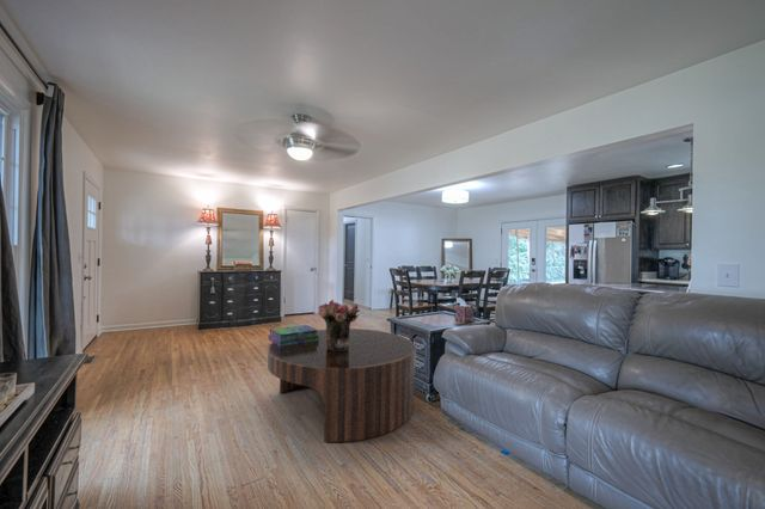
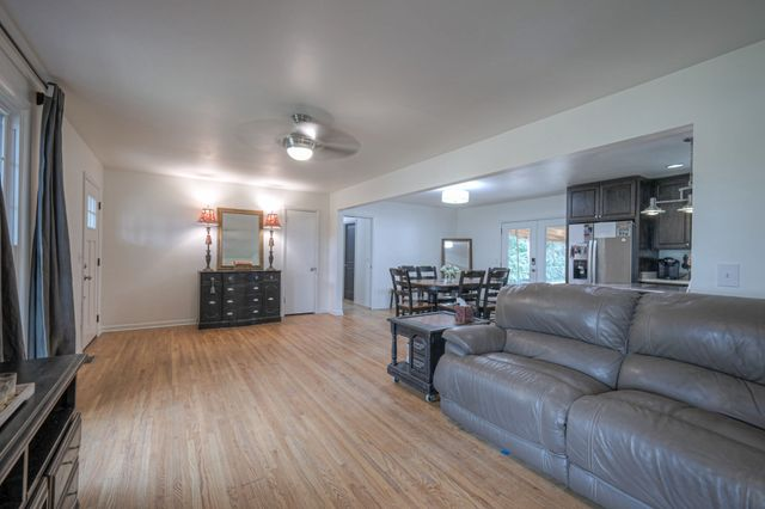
- bouquet (338, 323)
- coffee table (342, 373)
- stack of books (293, 333)
